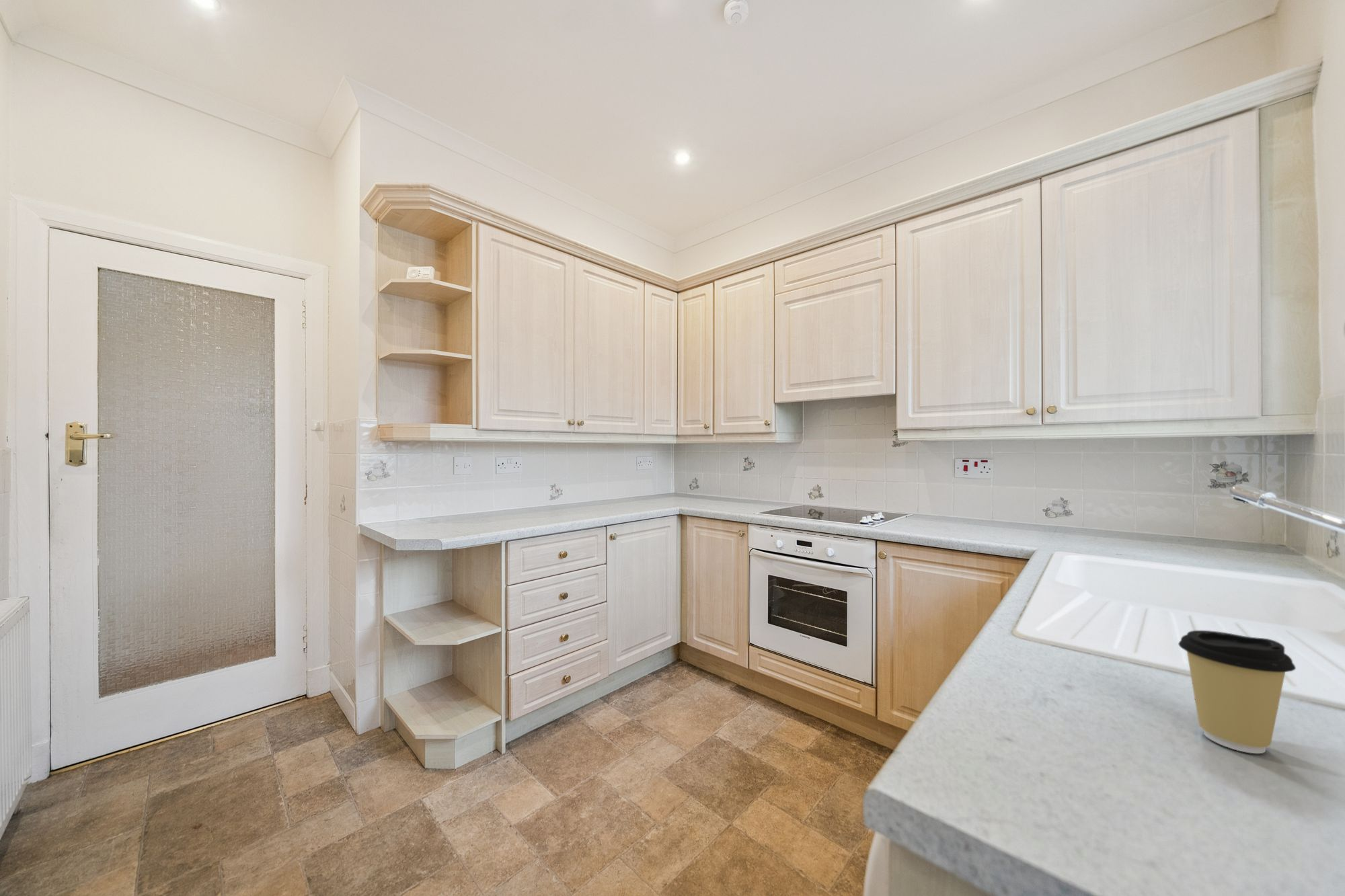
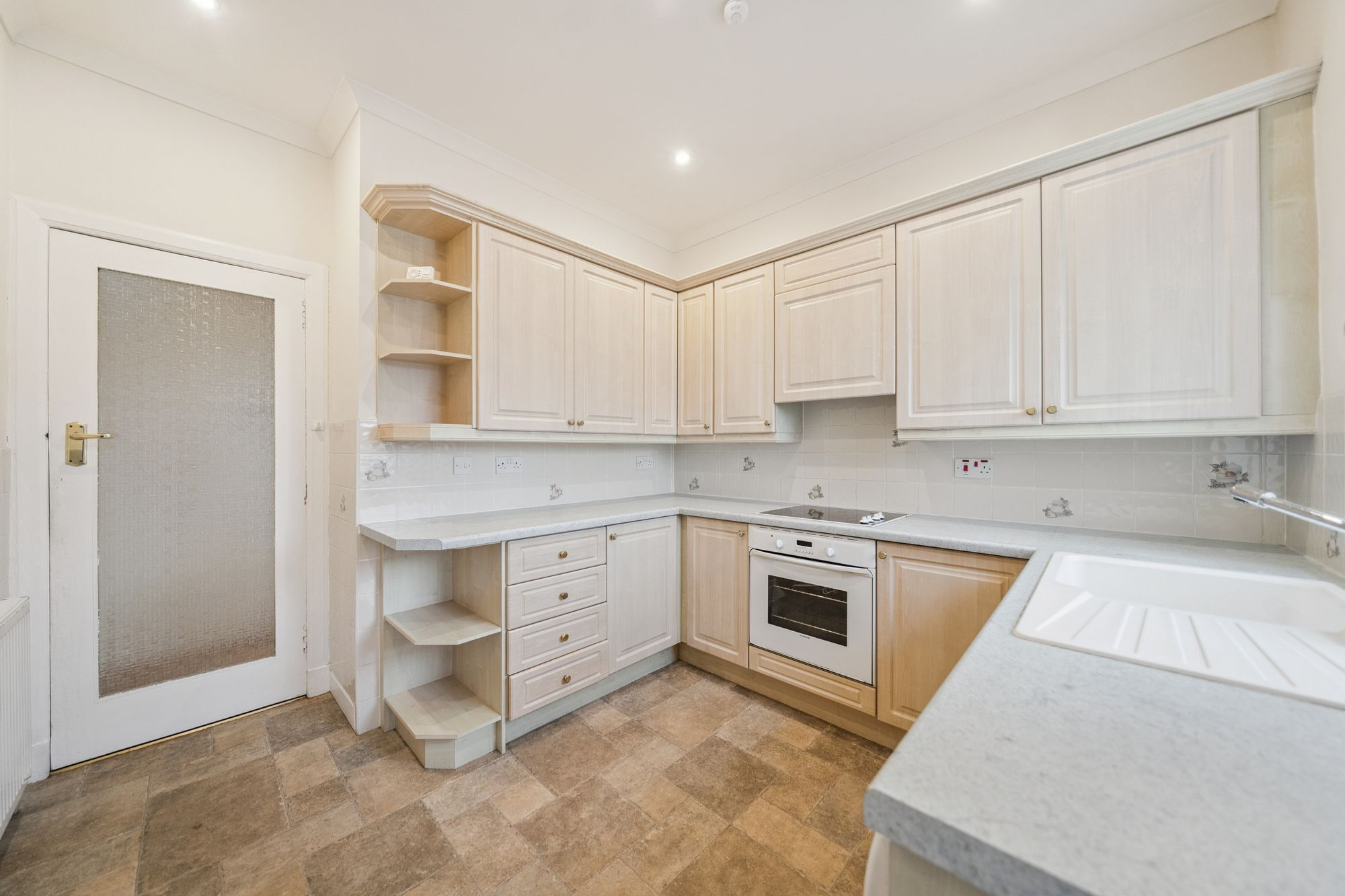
- coffee cup (1233, 689)
